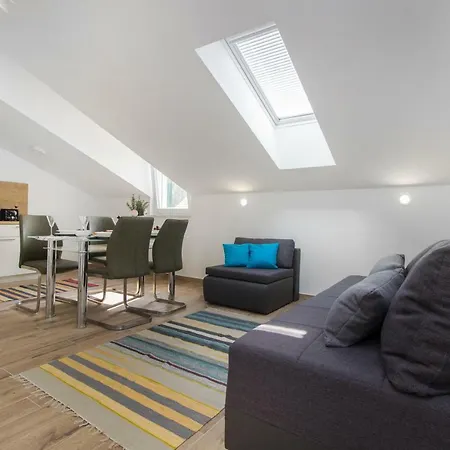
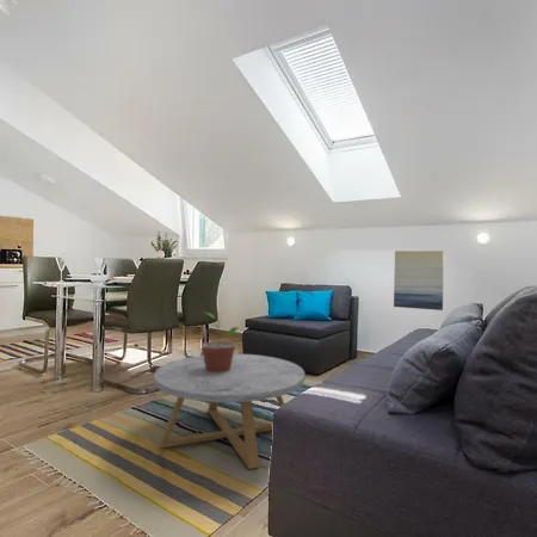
+ potted plant (218, 339)
+ wall art (418, 279)
+ coffee table (229, 401)
